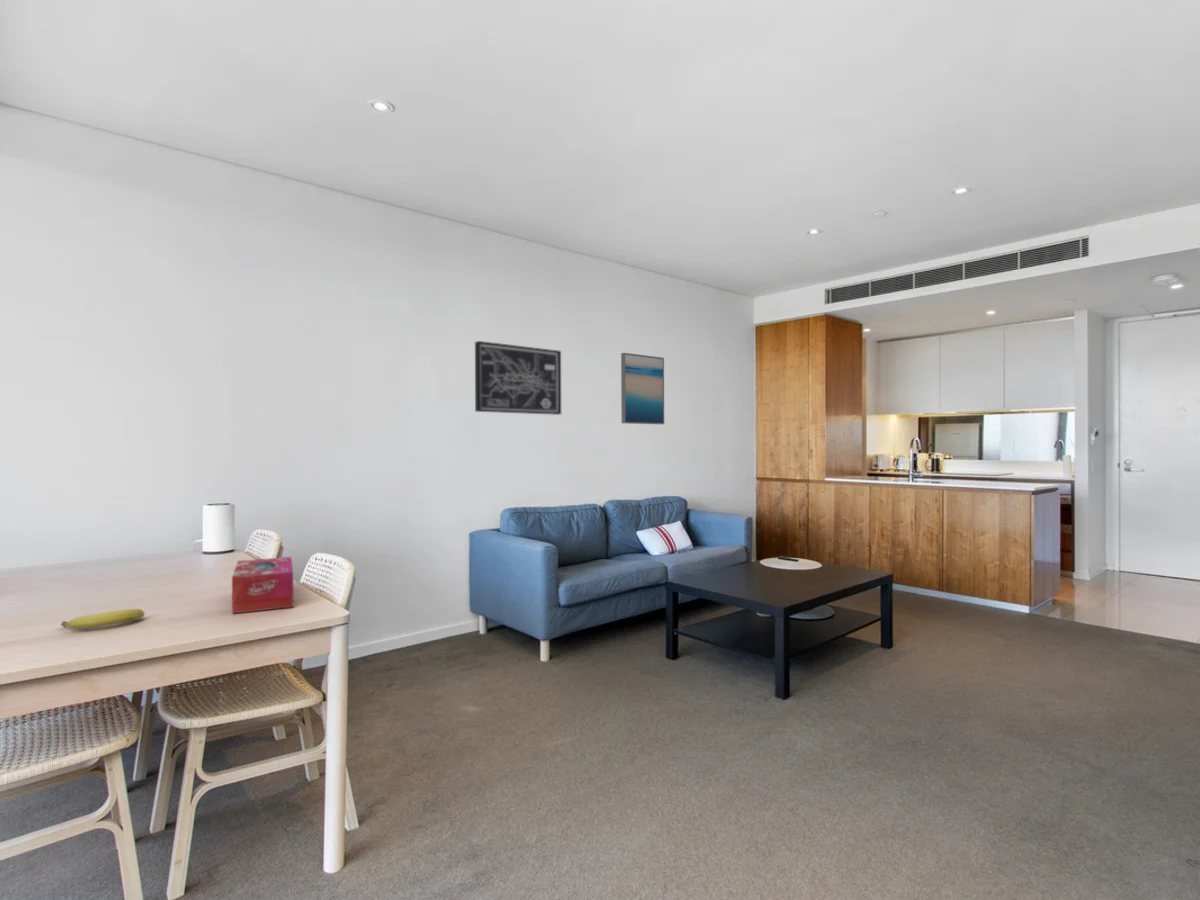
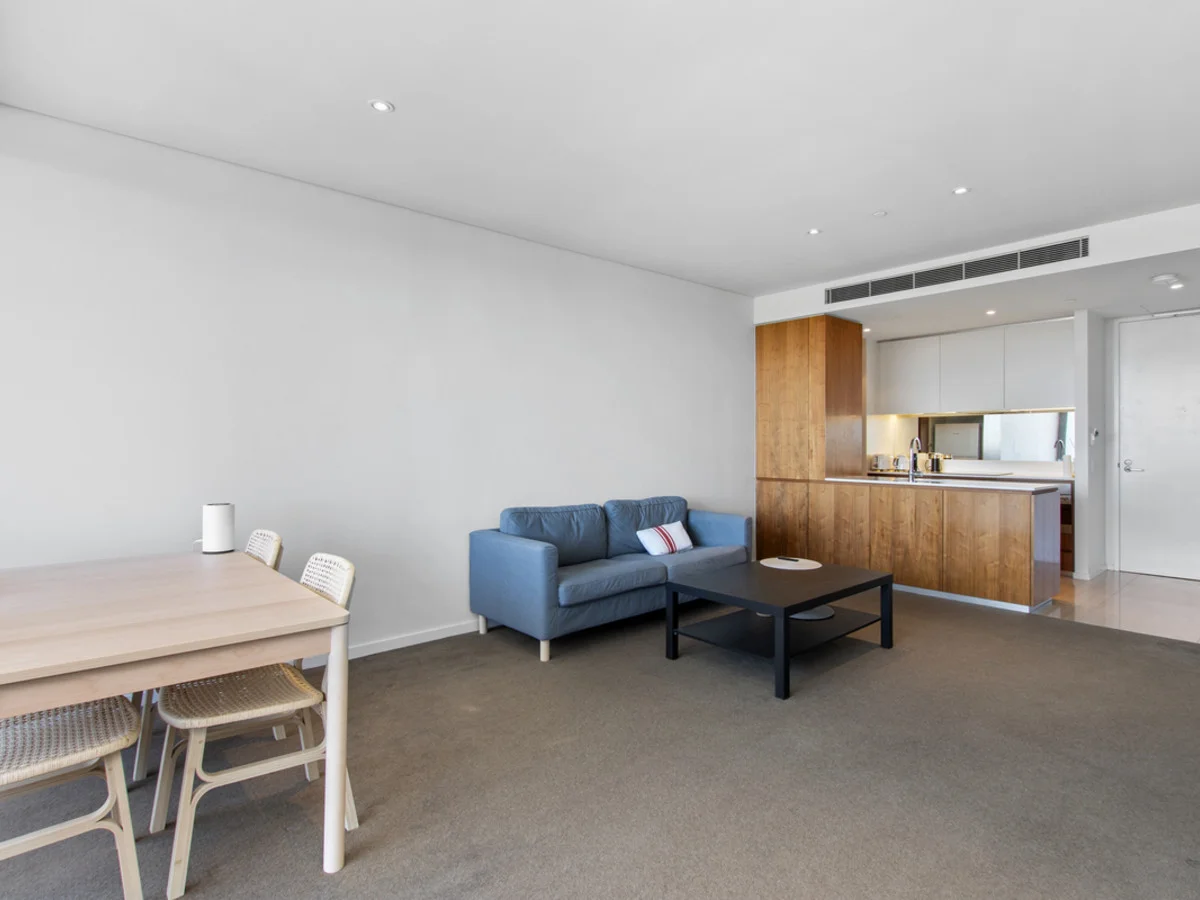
- wall art (643, 389)
- tissue box (264, 582)
- wall art (520, 379)
- fruit (102, 617)
